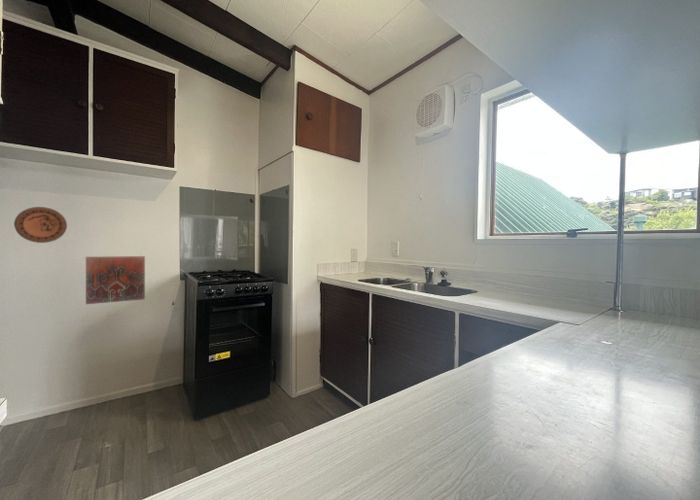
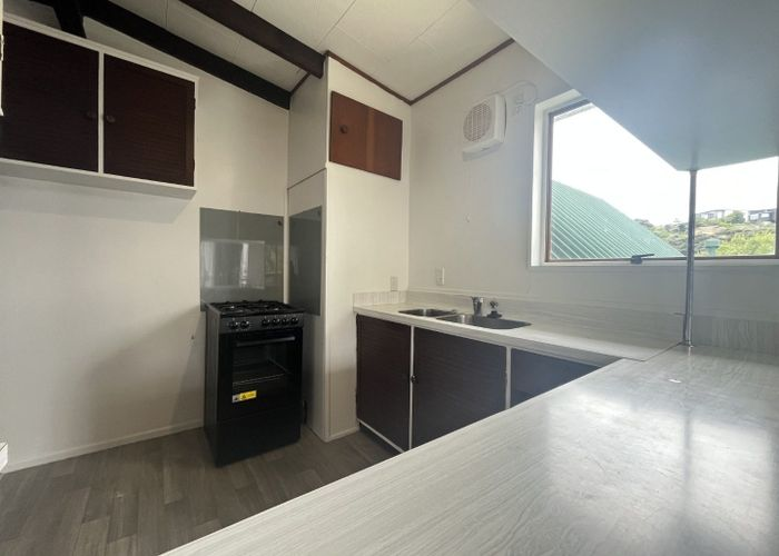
- decorative plate (41, 224)
- decorative tile (116, 279)
